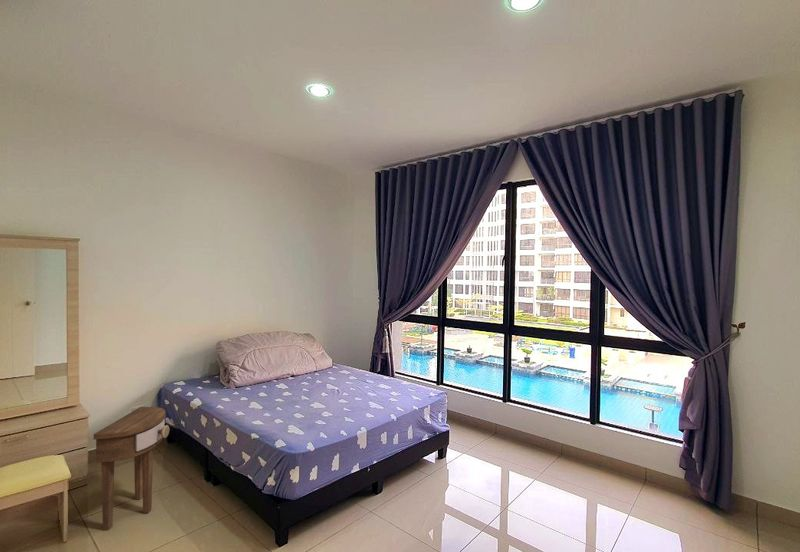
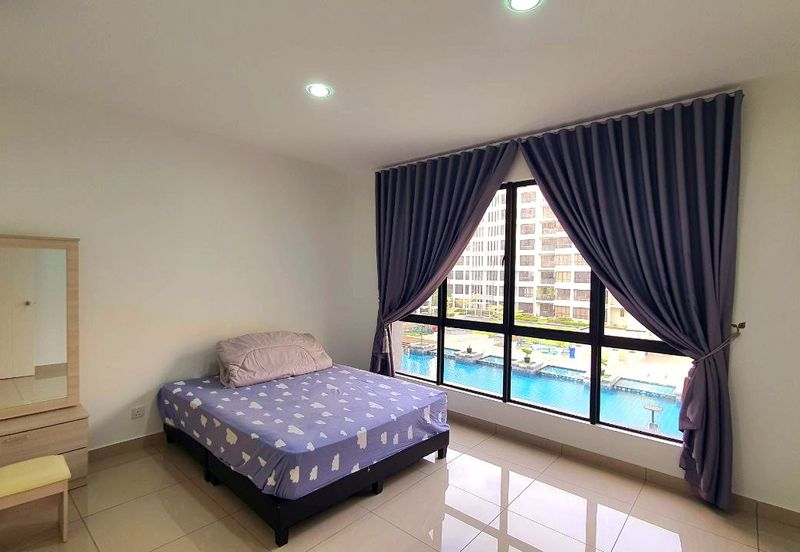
- side table (134, 465)
